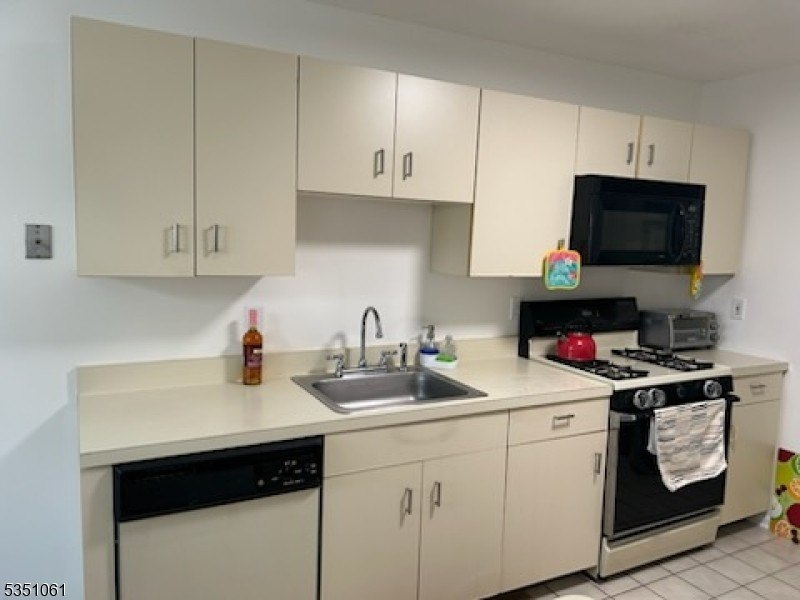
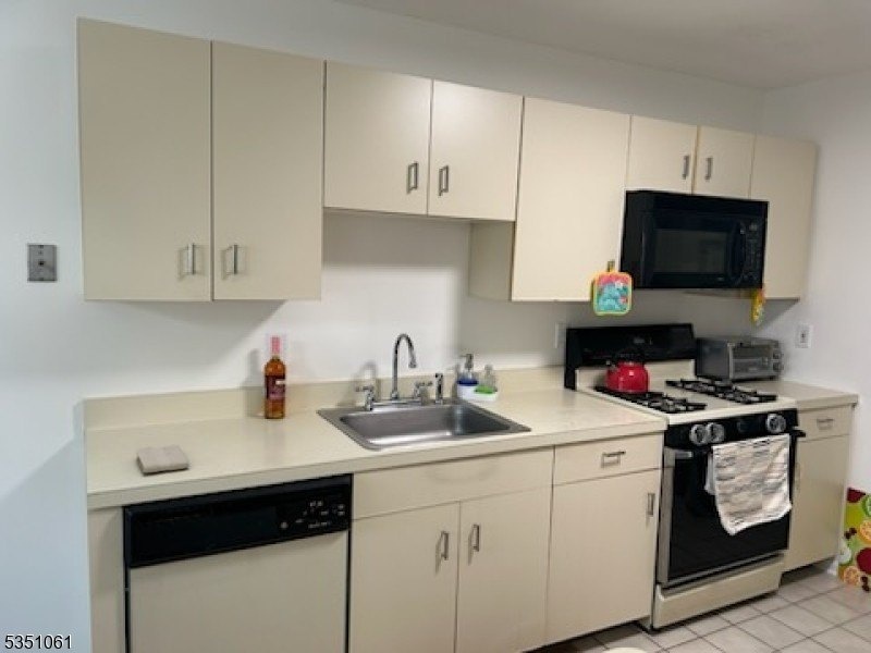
+ washcloth (161, 457)
